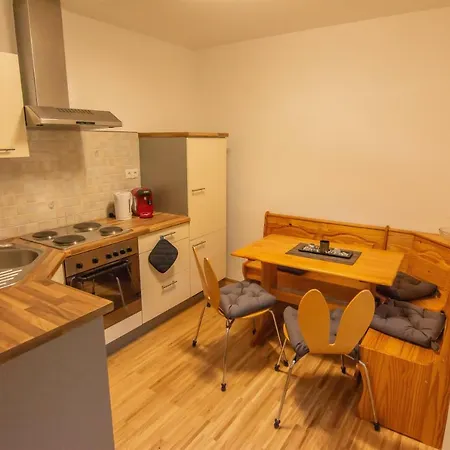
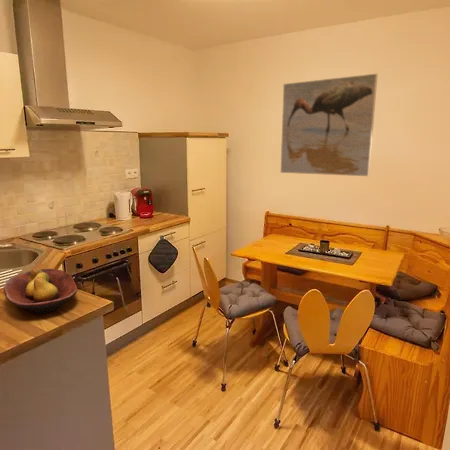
+ fruit bowl (40, 286)
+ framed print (324, 128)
